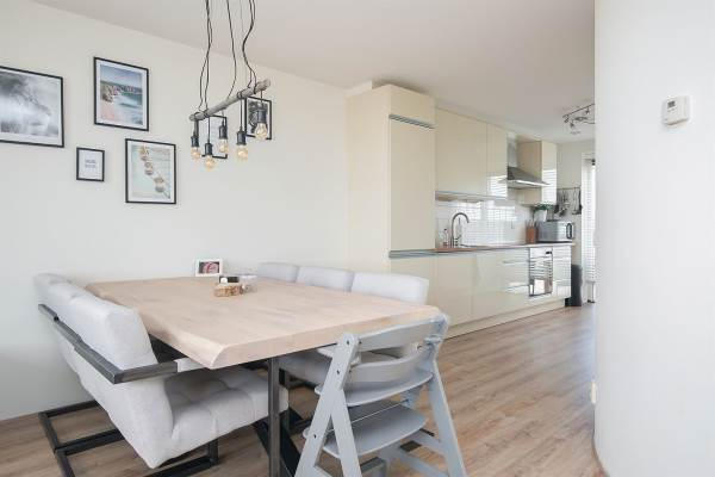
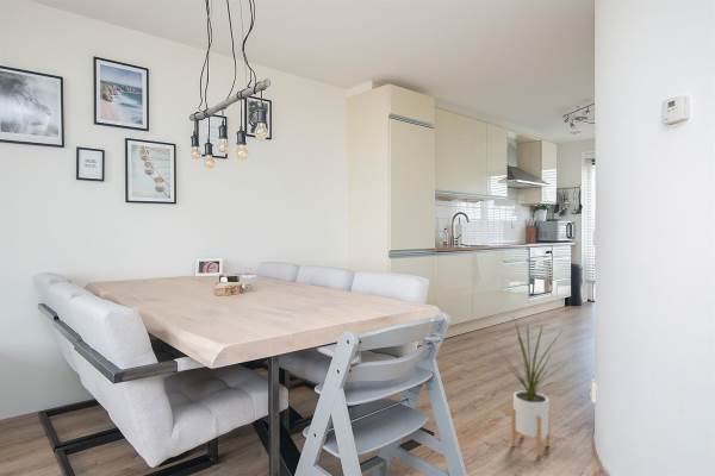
+ house plant (533, 381)
